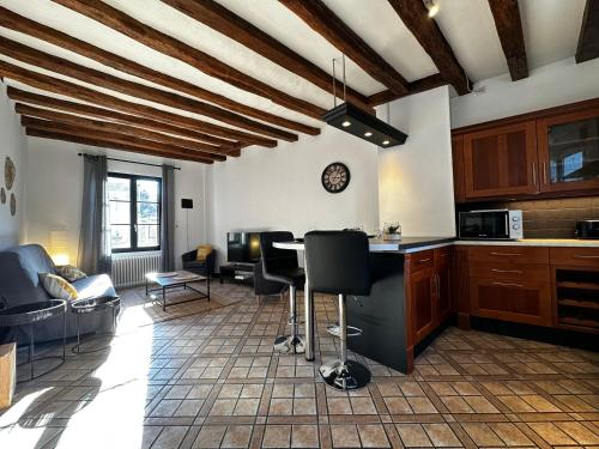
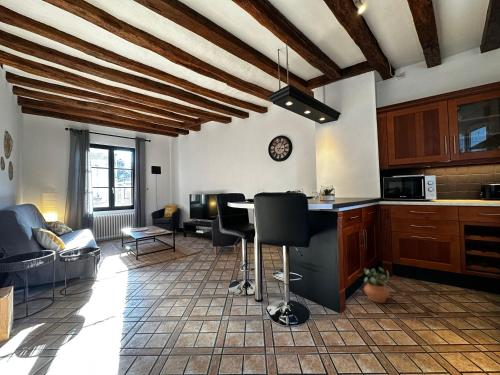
+ potted plant (372, 282)
